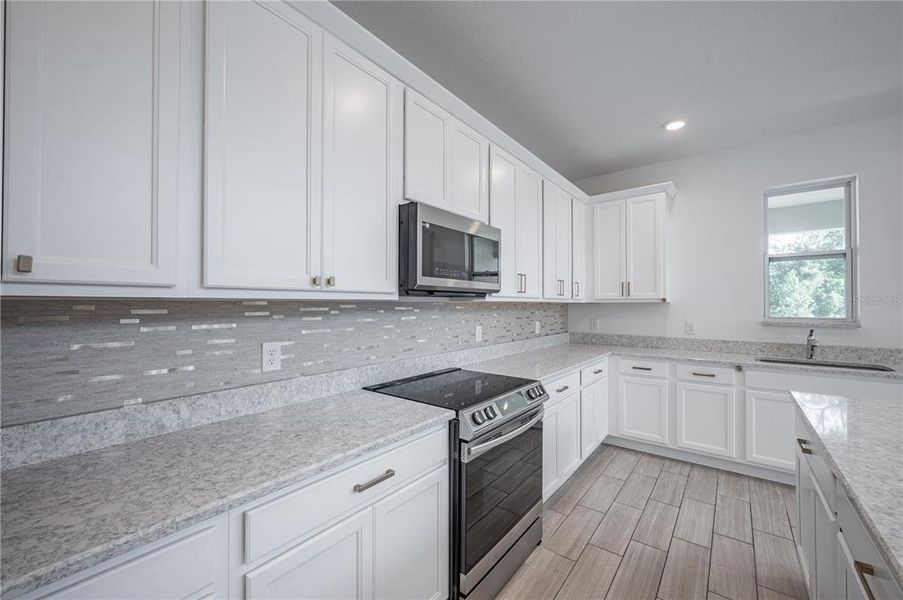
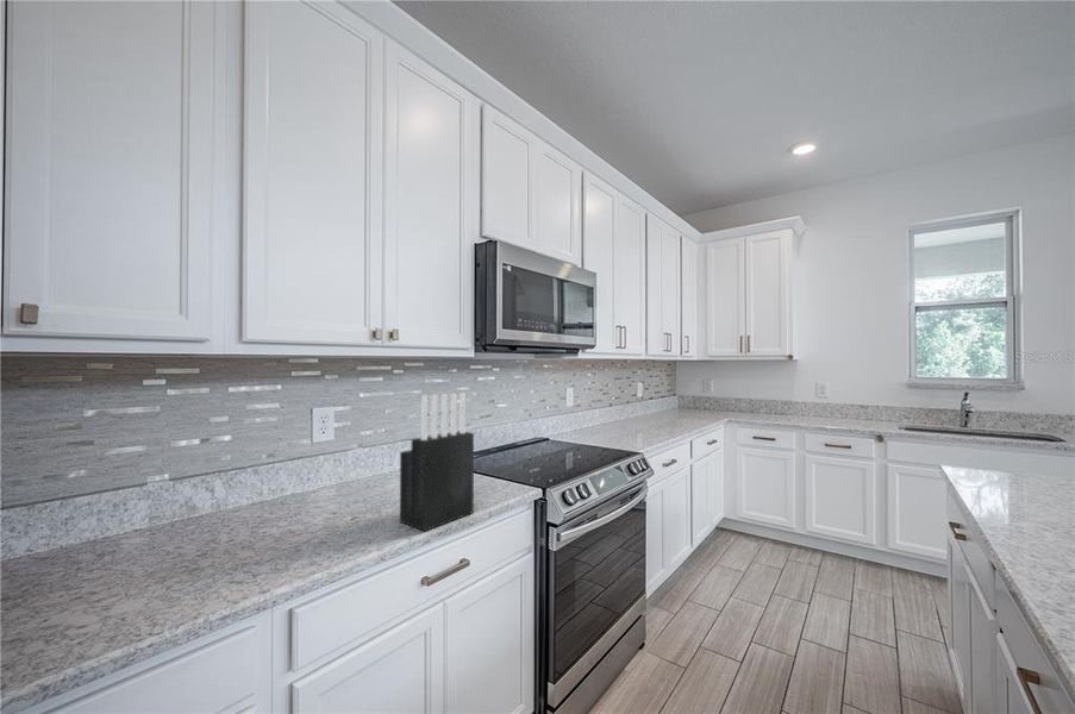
+ knife block (435, 455)
